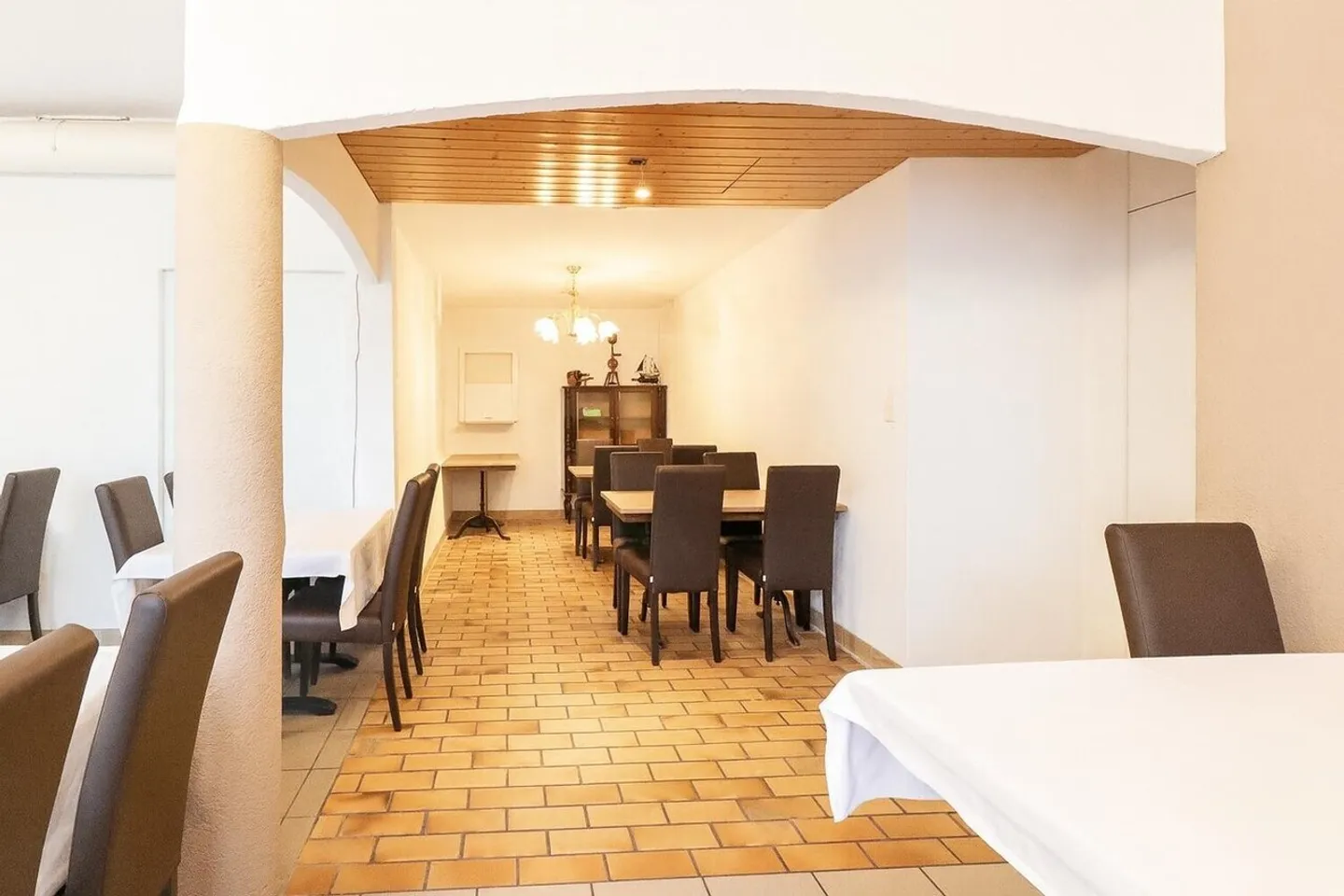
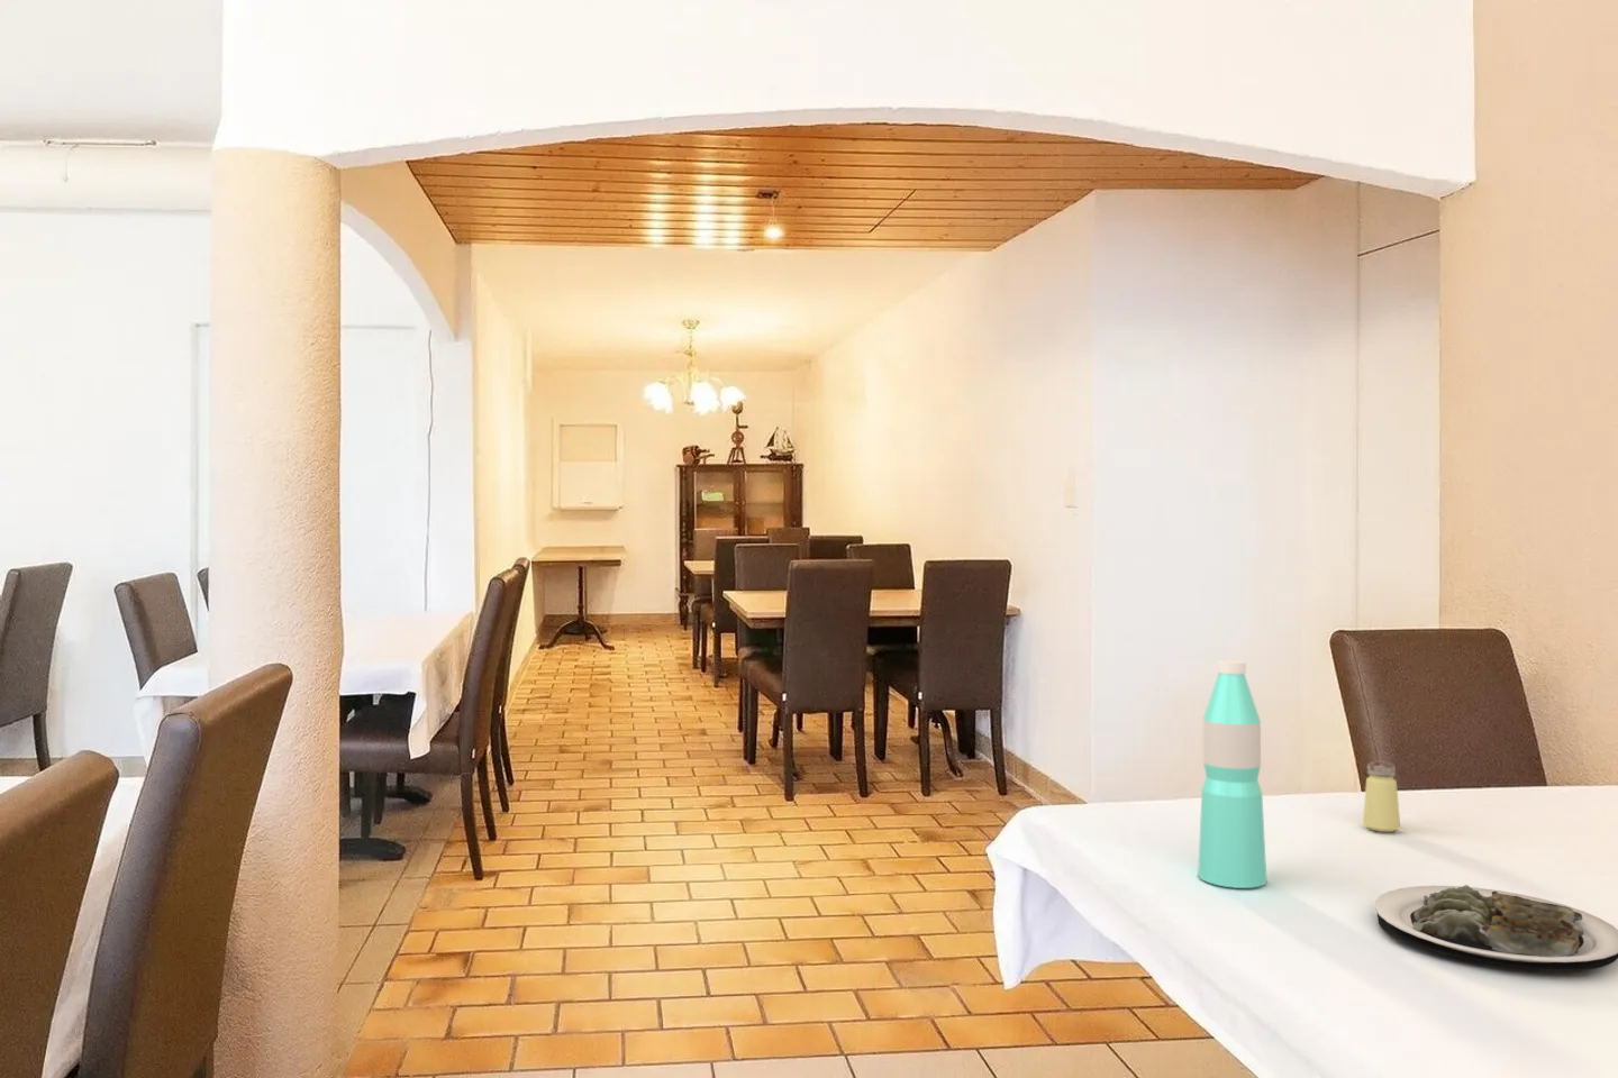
+ water bottle (1232, 769)
+ saltshaker (1381, 794)
+ plate (1493, 918)
